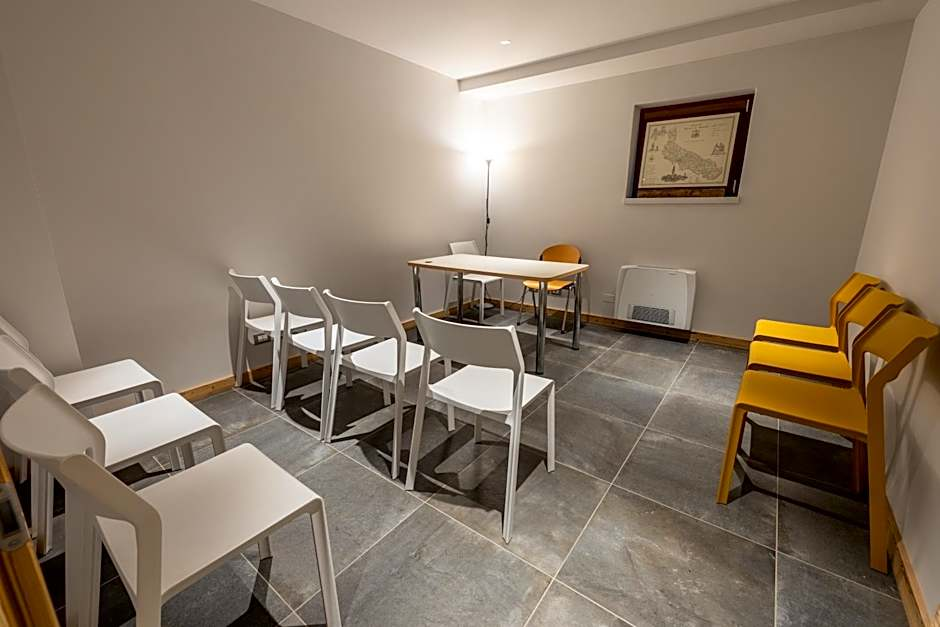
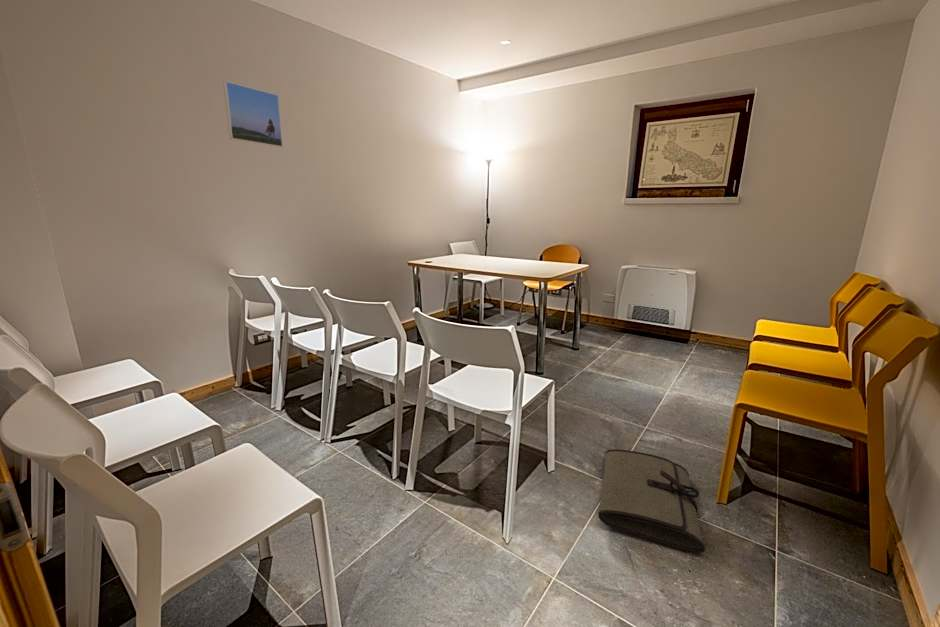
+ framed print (254, 116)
+ tool roll (648, 485)
